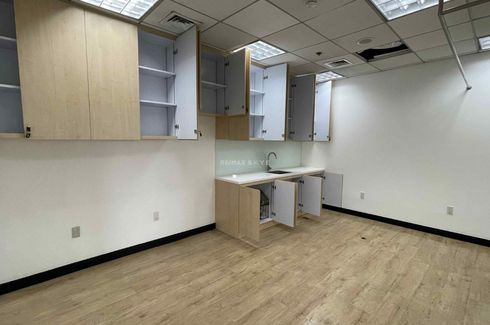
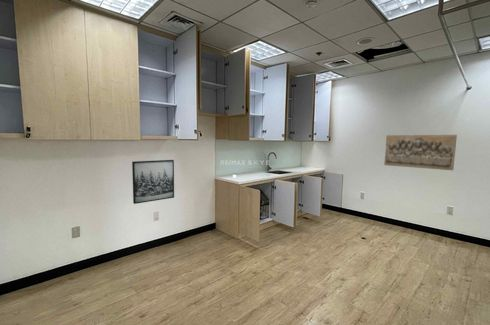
+ wall art (154, 180)
+ relief panel (416, 151)
